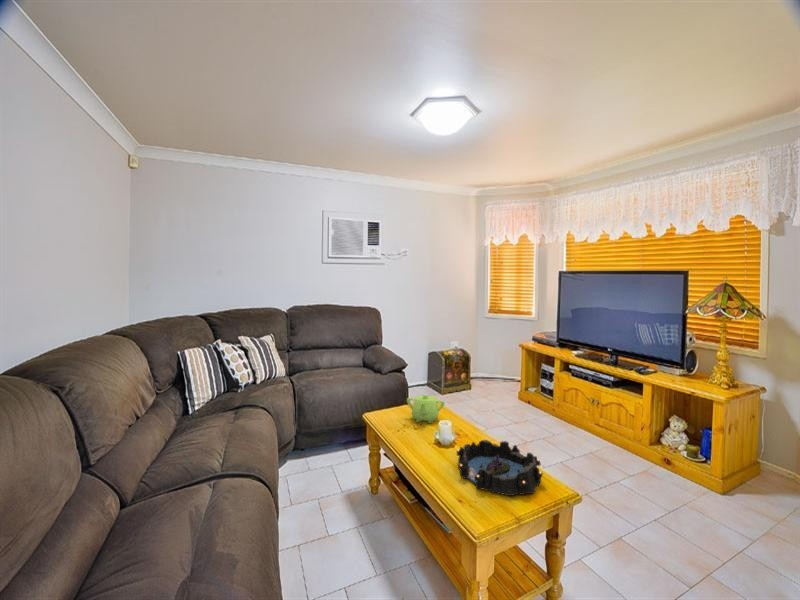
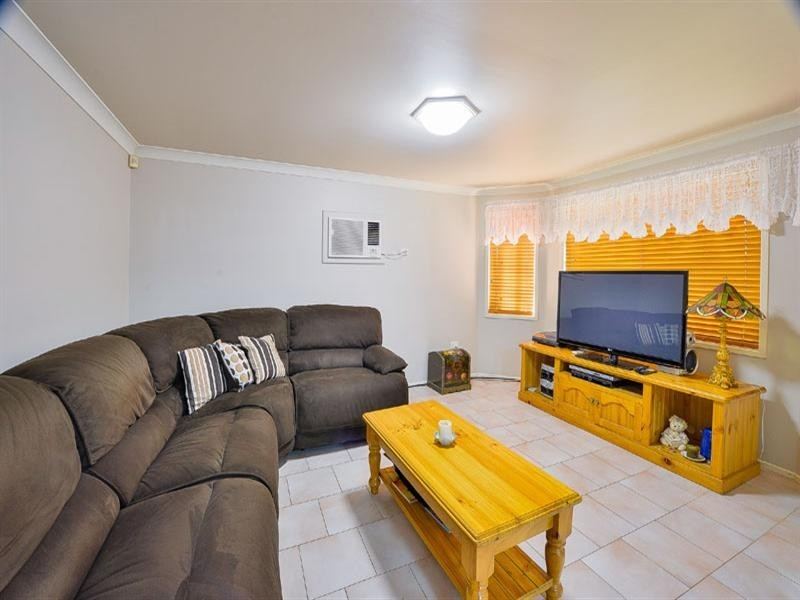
- teapot (424, 408)
- decorative bowl (498, 463)
